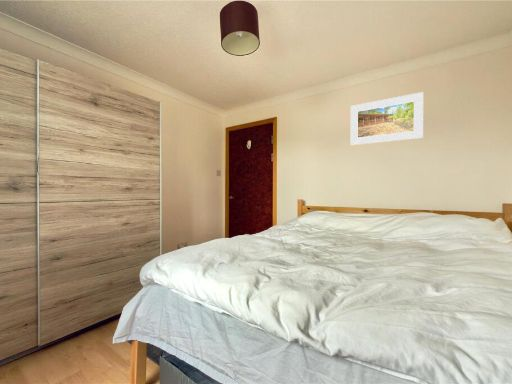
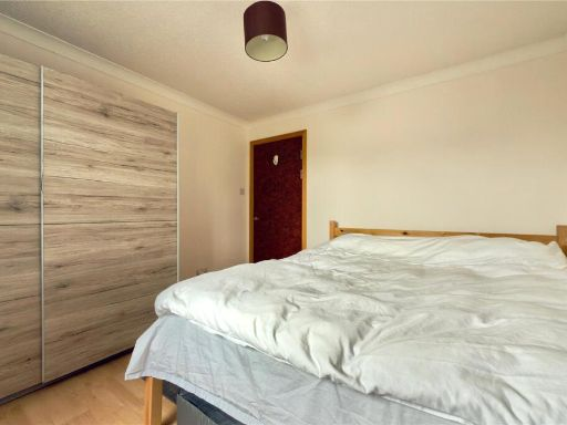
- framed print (384, 120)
